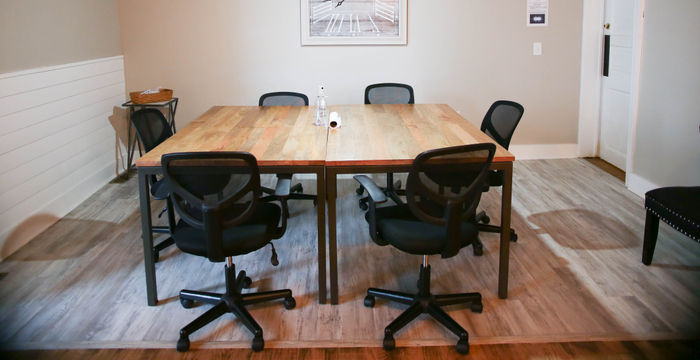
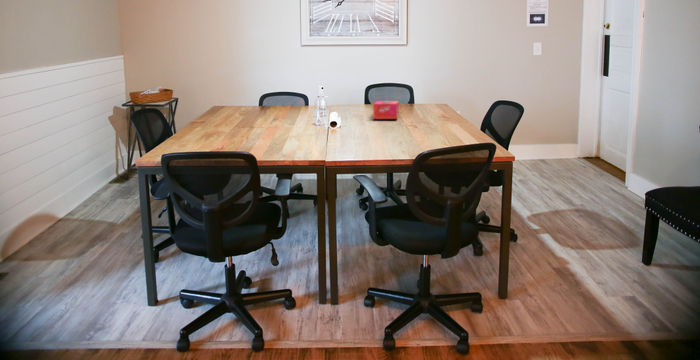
+ tissue box (386, 109)
